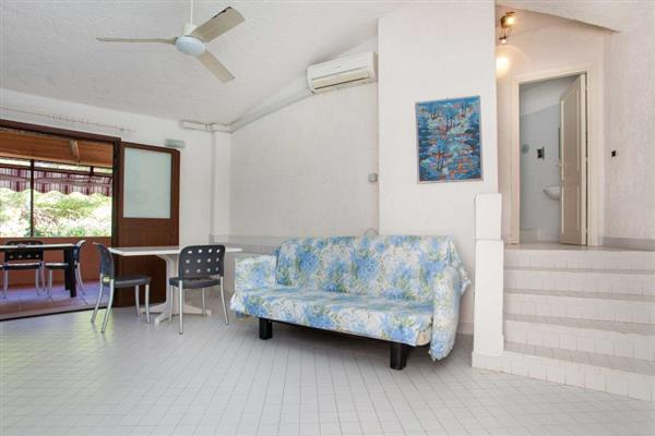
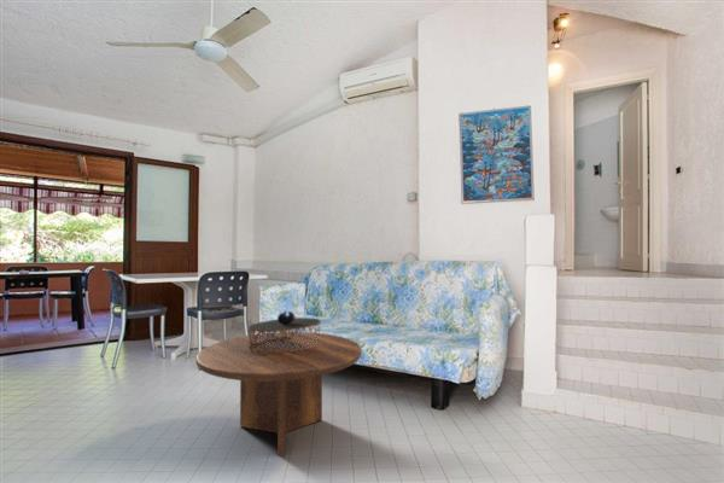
+ coffee table (281, 390)
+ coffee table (286, 327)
